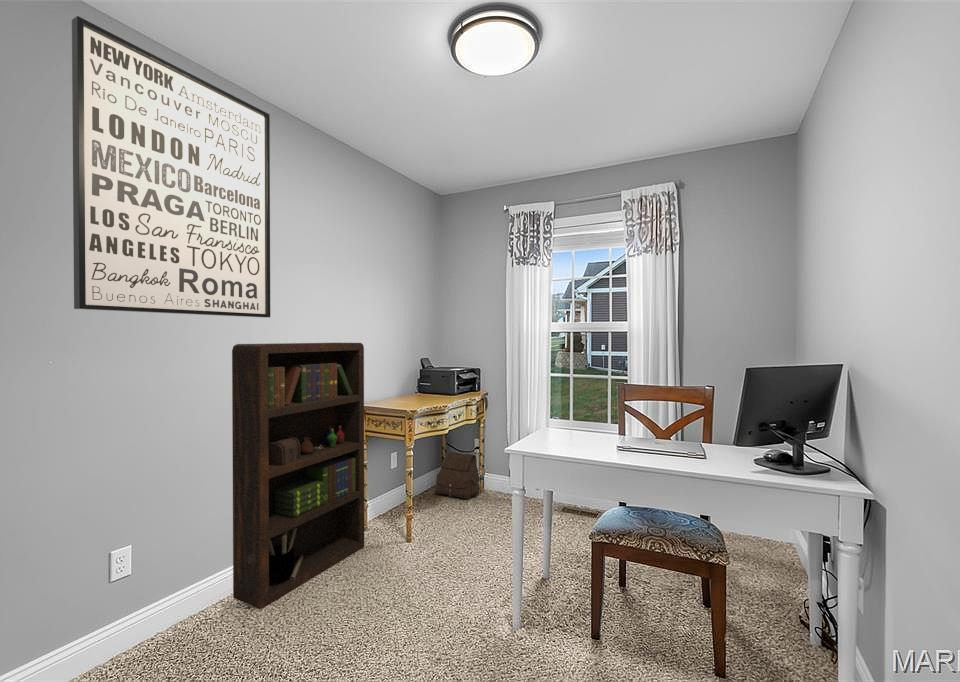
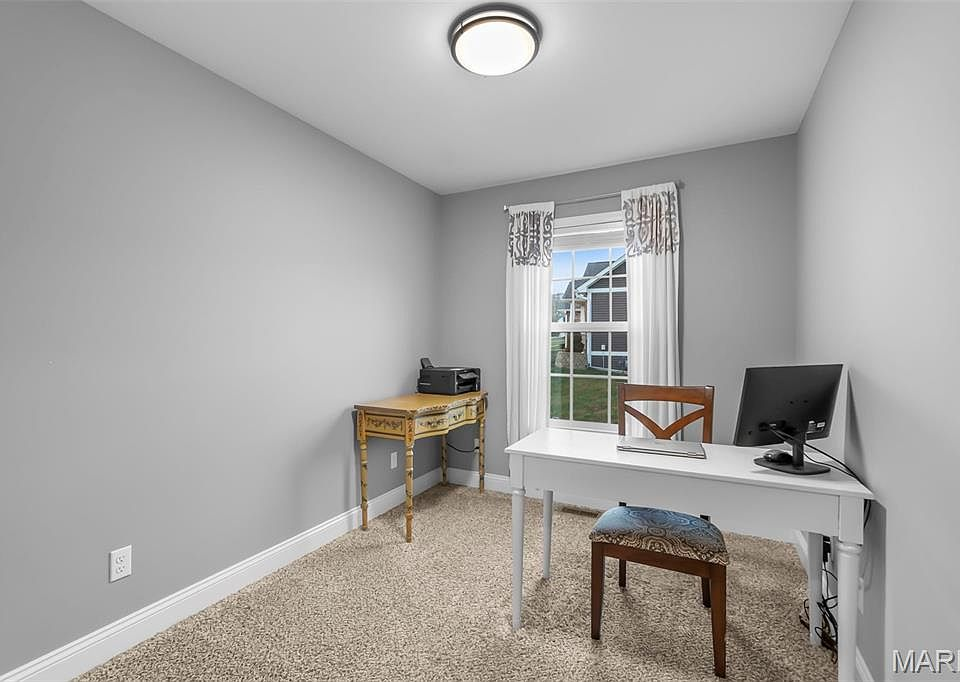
- wall art (188, 194)
- satchel (460, 473)
- bookcase (305, 456)
